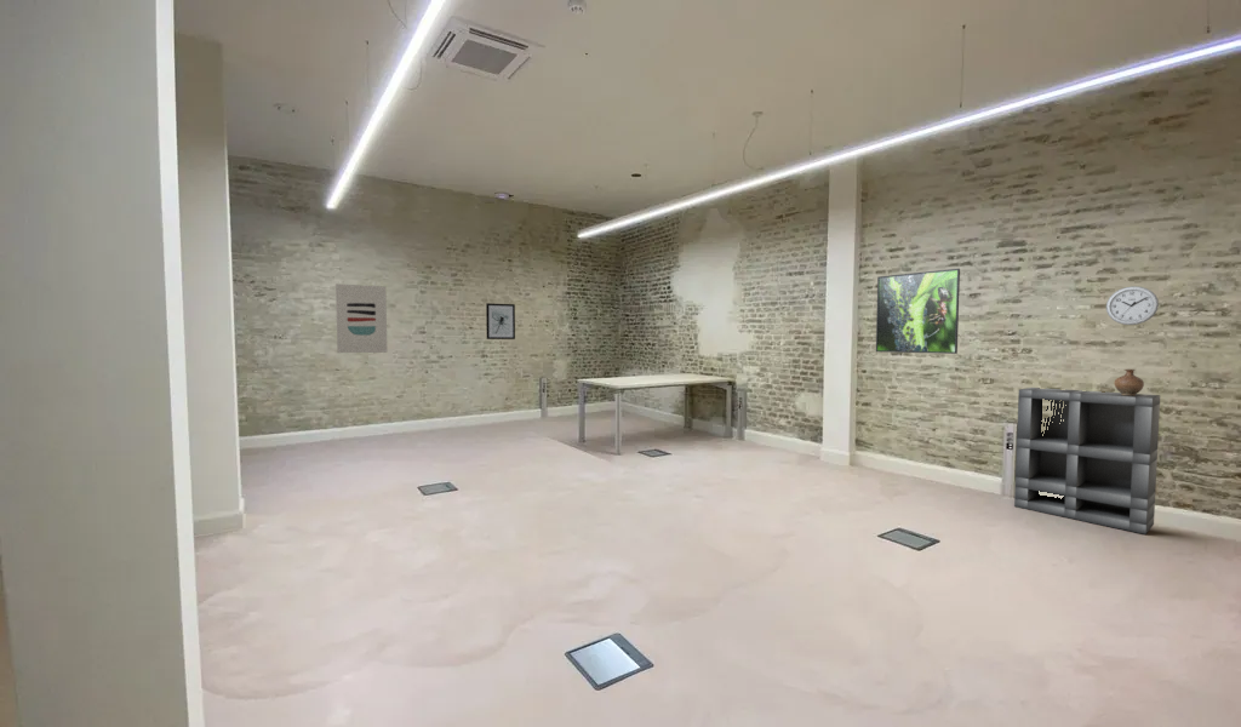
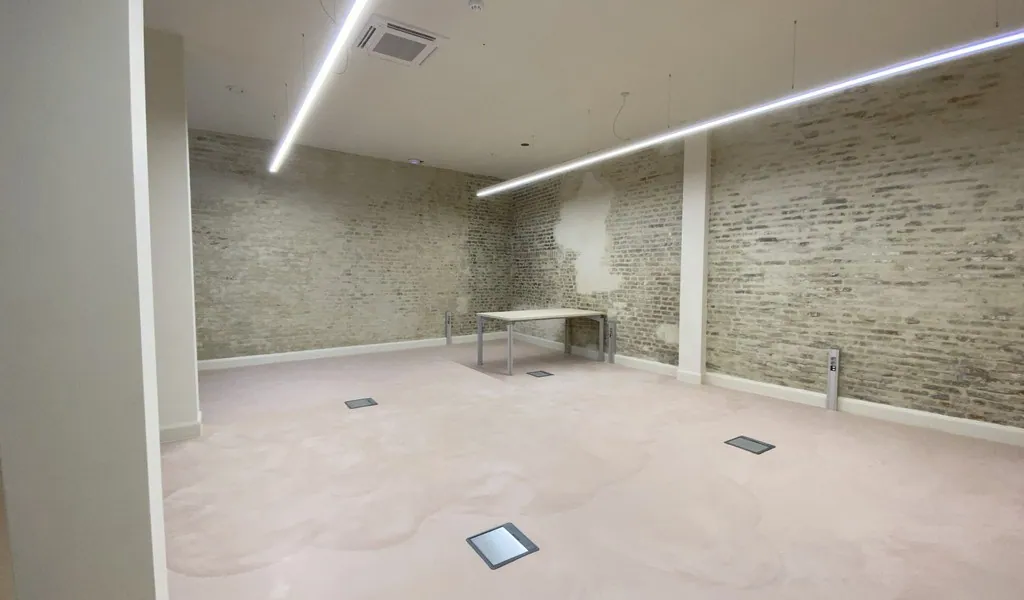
- wall art (501, 321)
- wall clock (1131, 305)
- ceramic jug (1128, 382)
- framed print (915, 313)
- wall art (361, 319)
- shelving unit (1082, 453)
